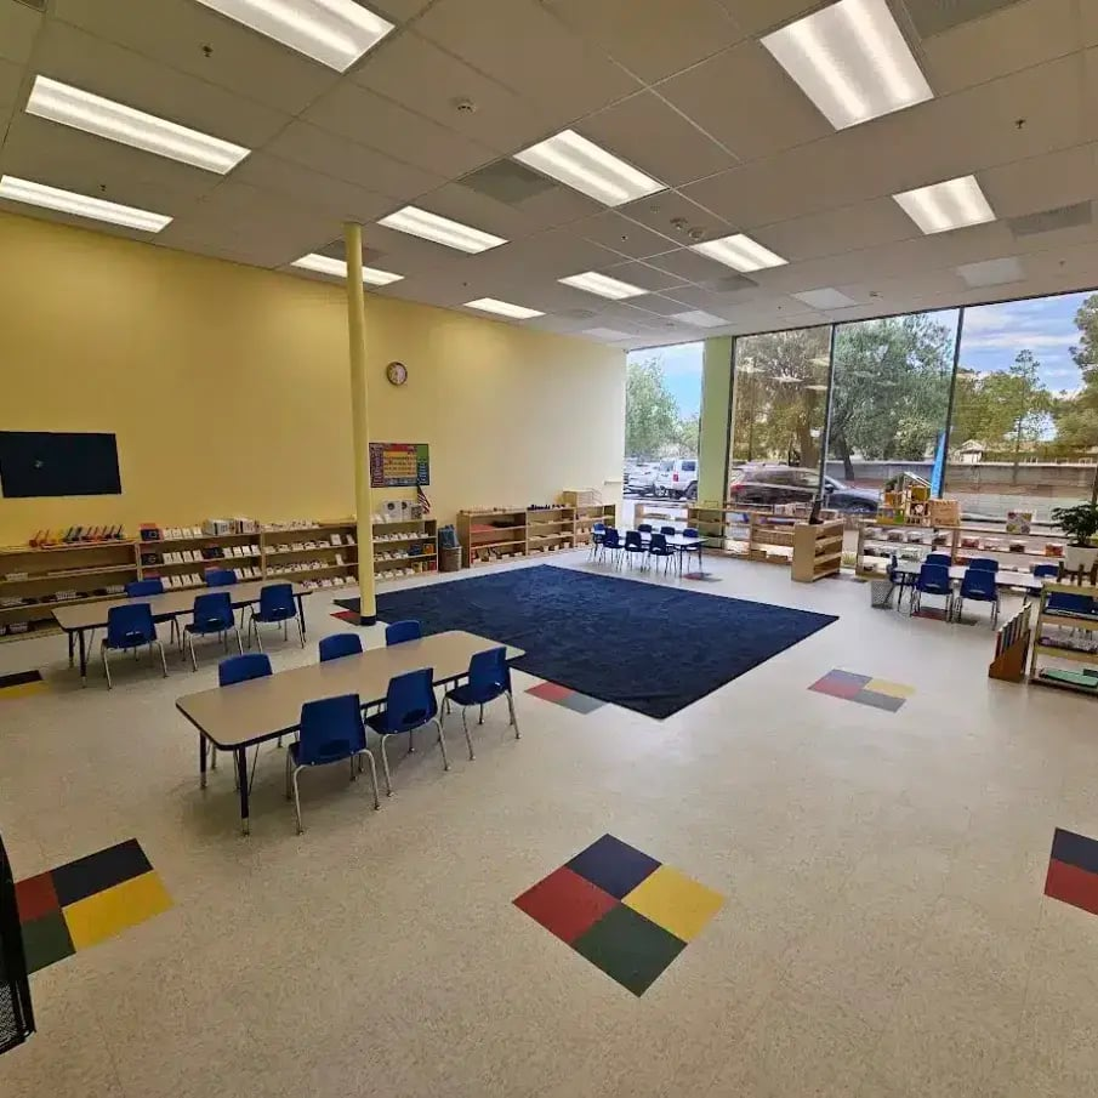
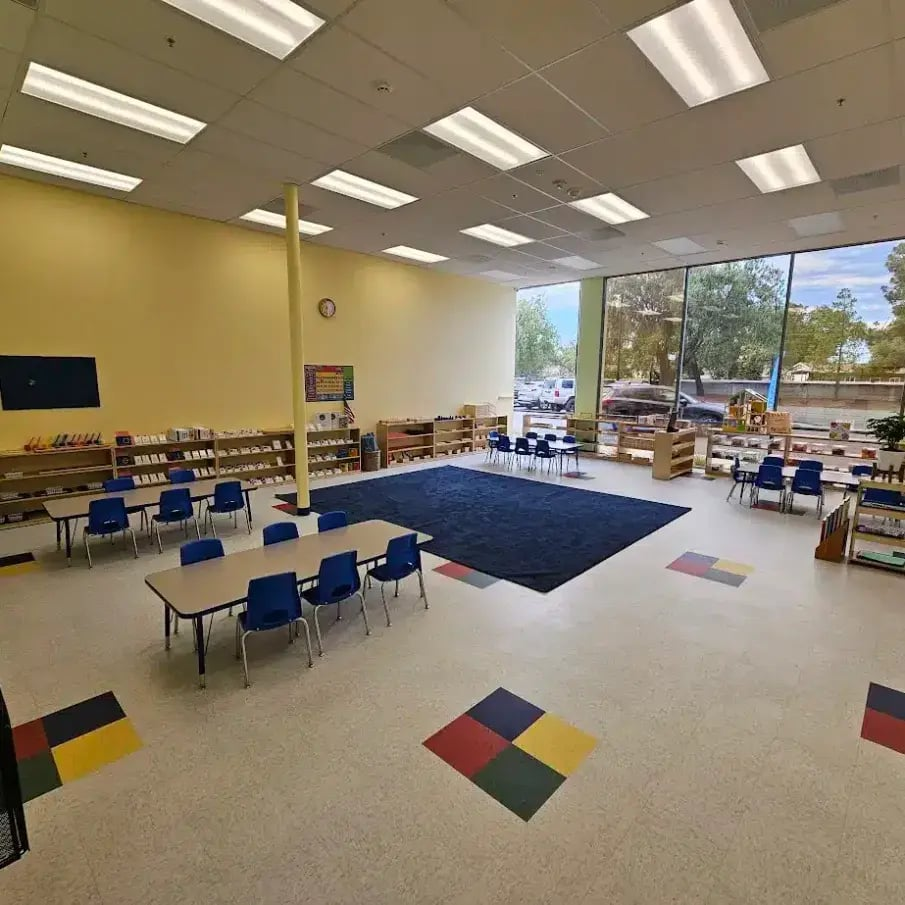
- waste bin (881, 594)
